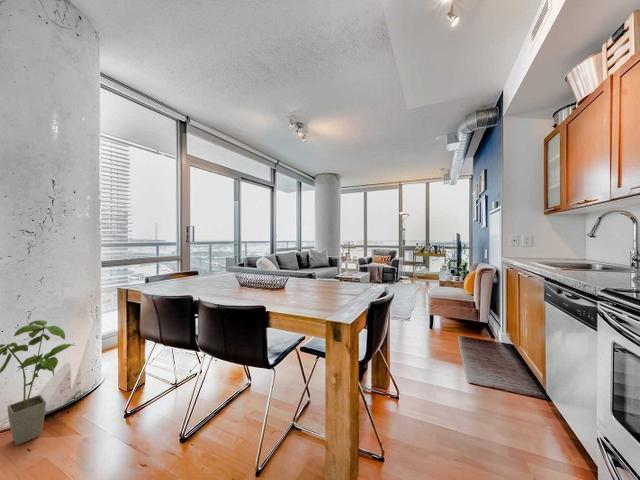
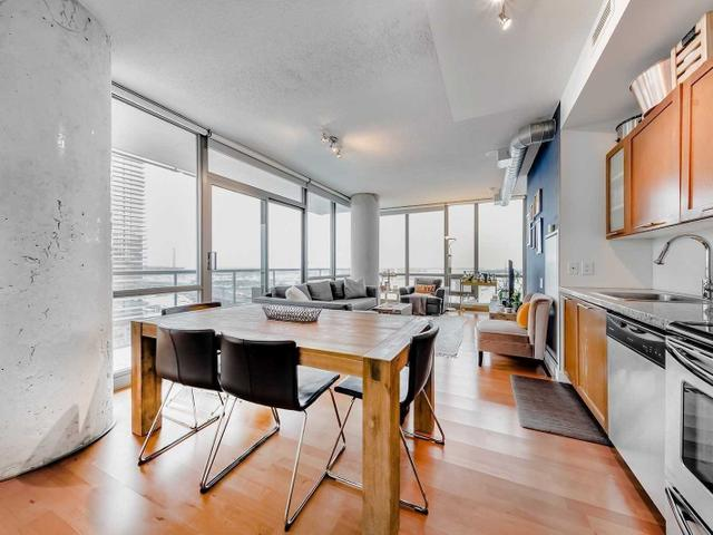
- house plant (38, 376)
